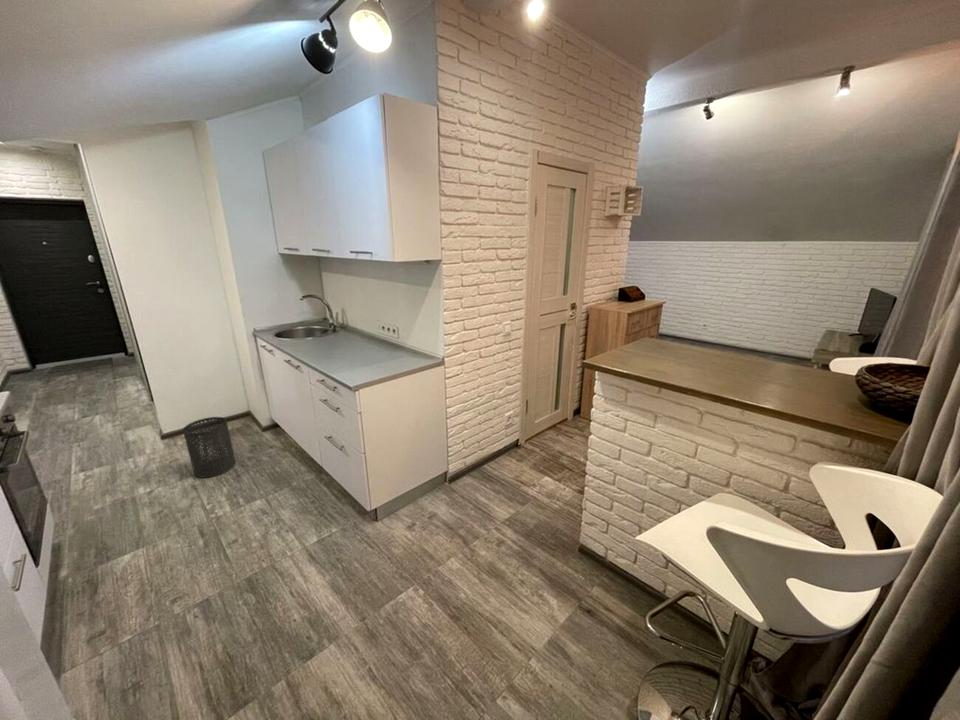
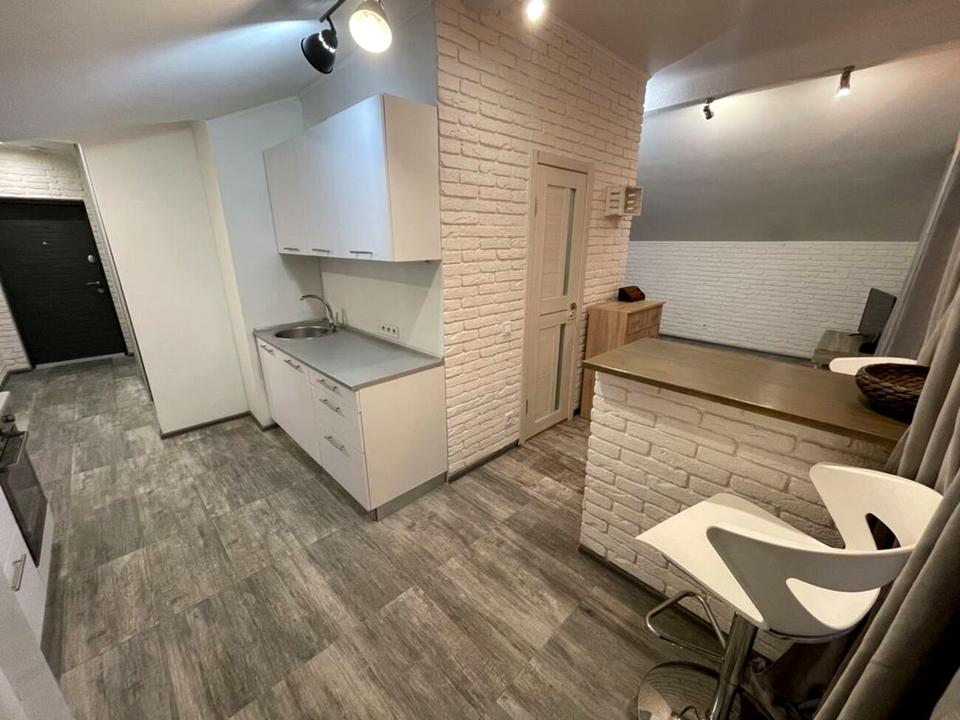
- trash can (210, 446)
